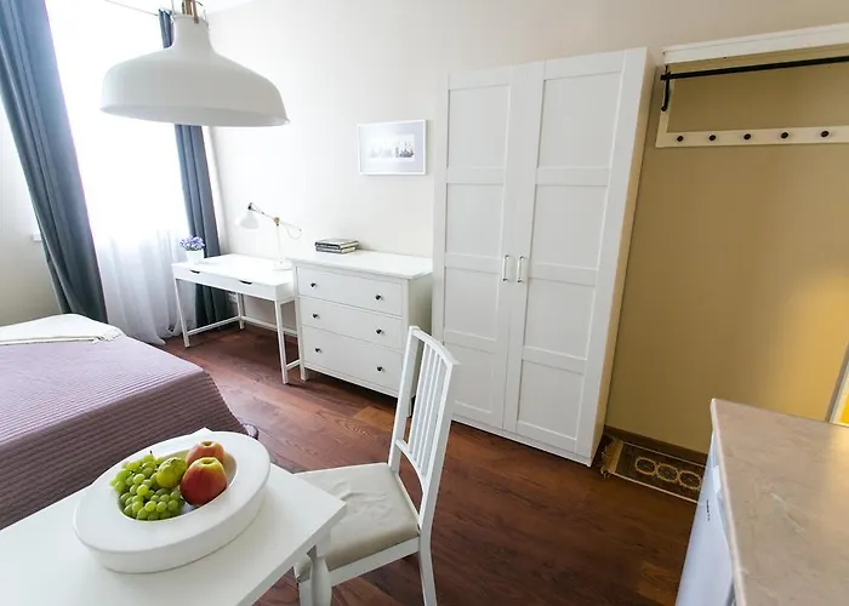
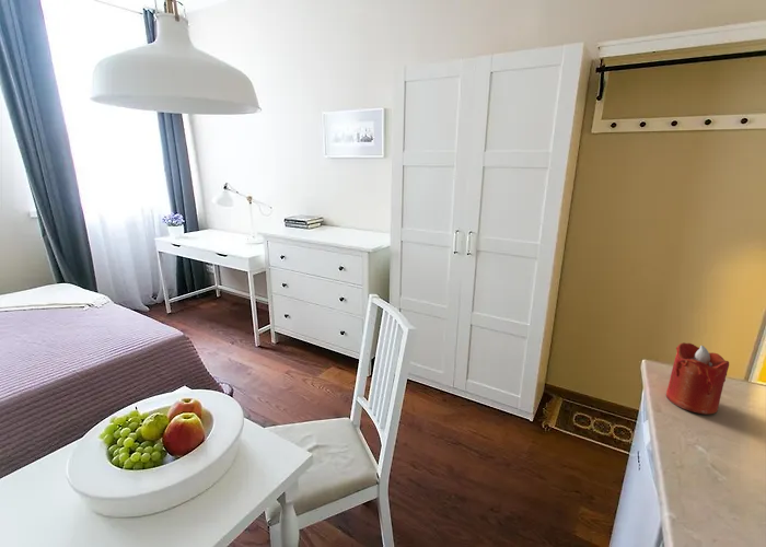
+ candle (697, 374)
